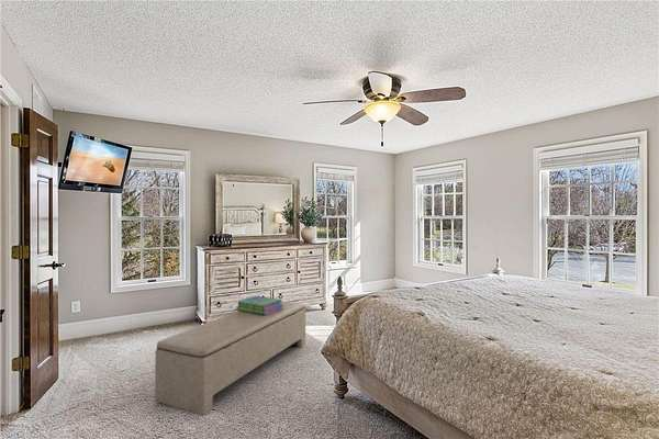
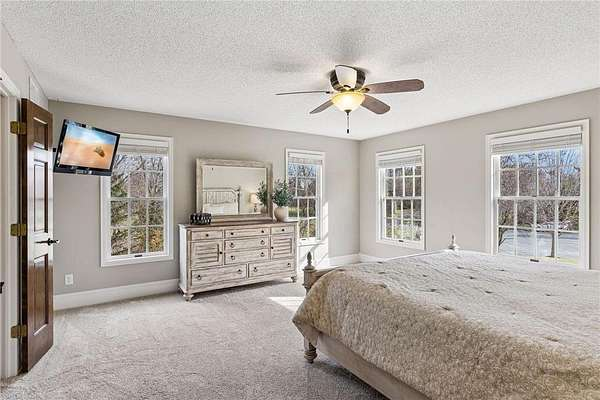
- stack of books (260, 304)
- bench (244, 342)
